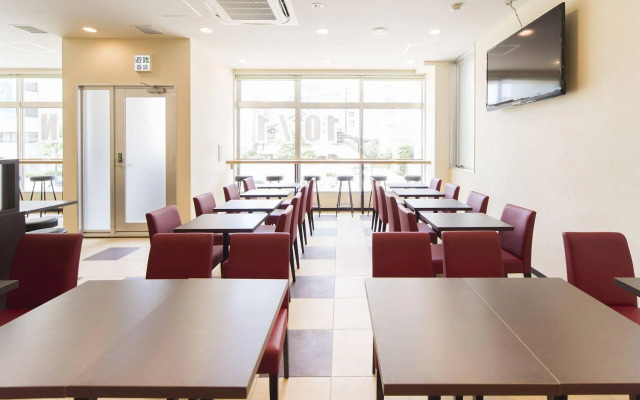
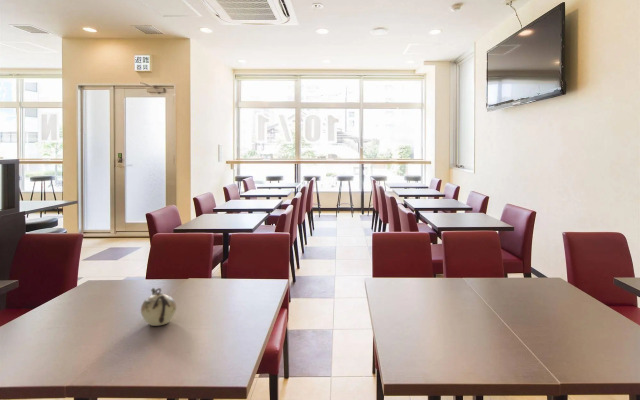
+ teapot (158, 304)
